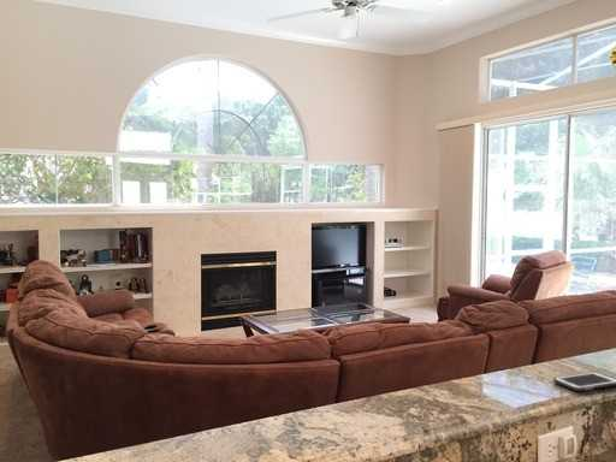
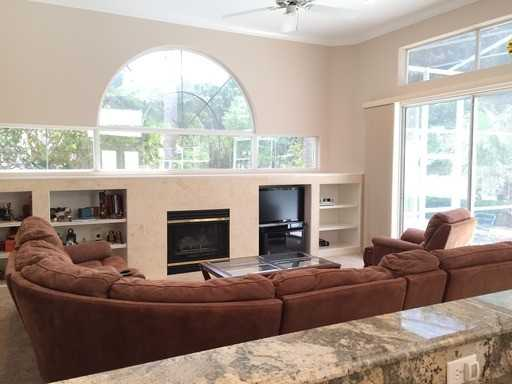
- cell phone (586, 380)
